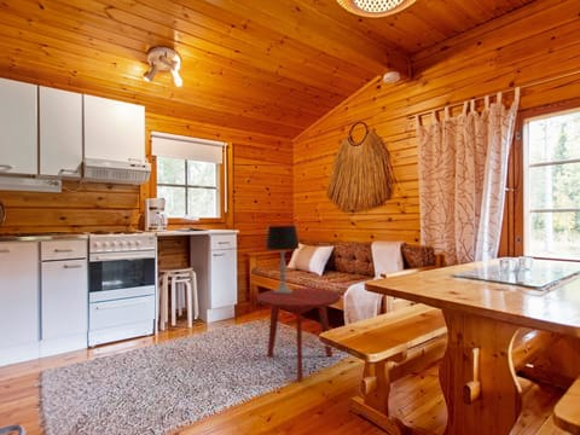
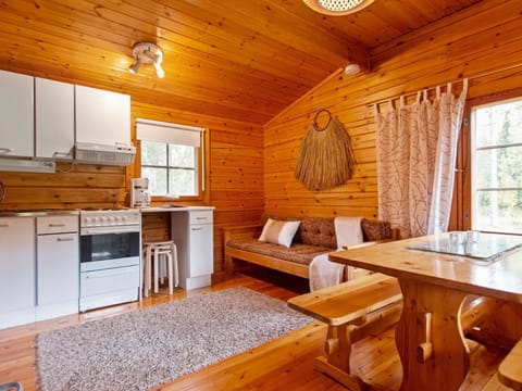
- side table (300, 329)
- table lamp (282, 259)
